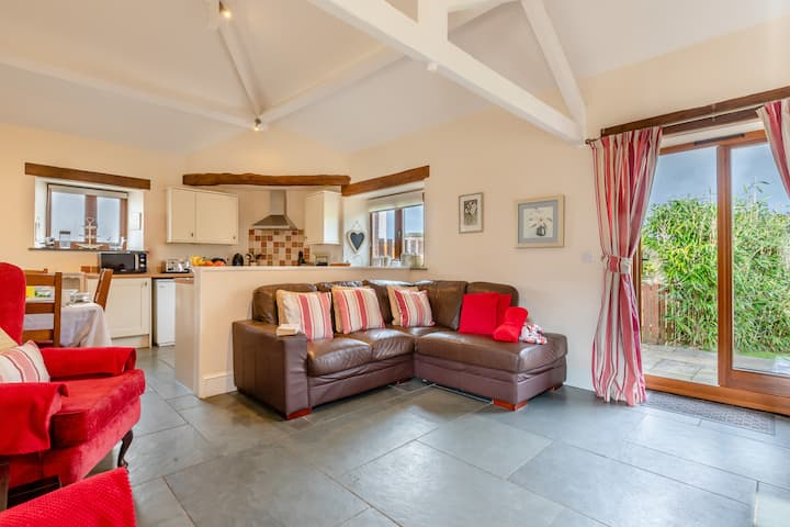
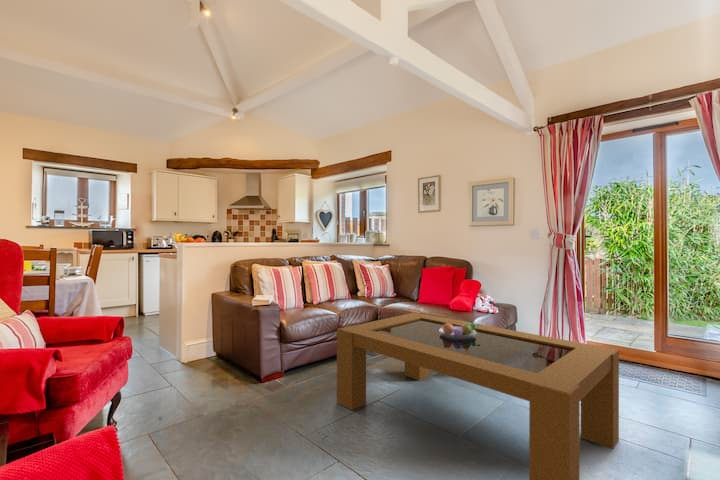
+ fruit bowl (459, 327)
+ coffee table (463, 378)
